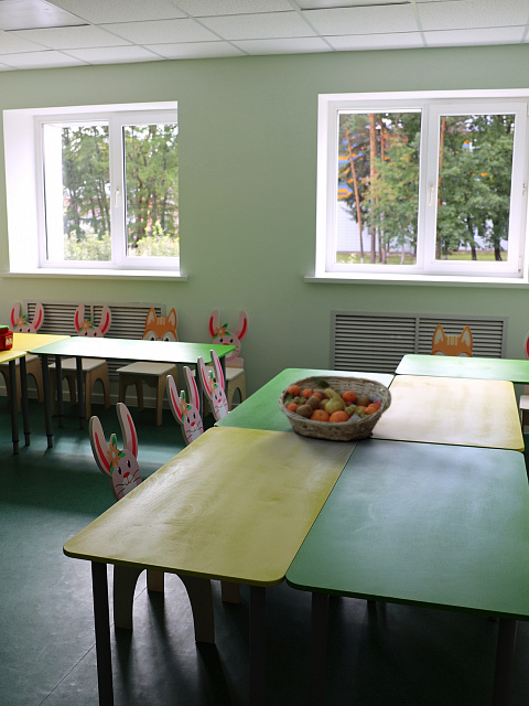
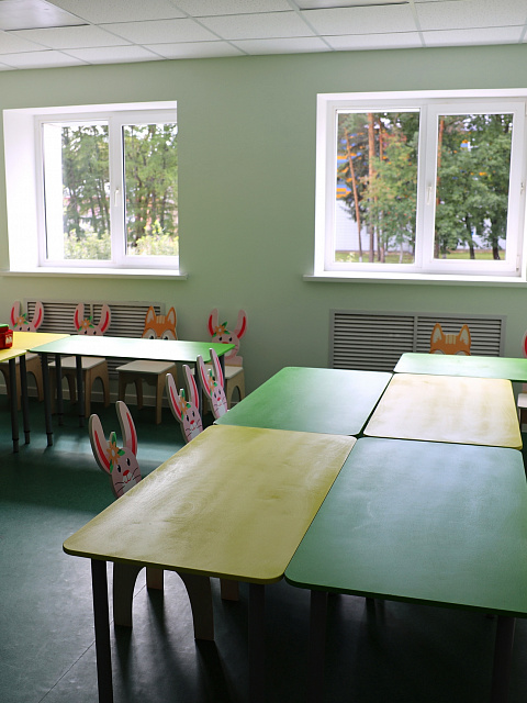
- fruit basket (333, 407)
